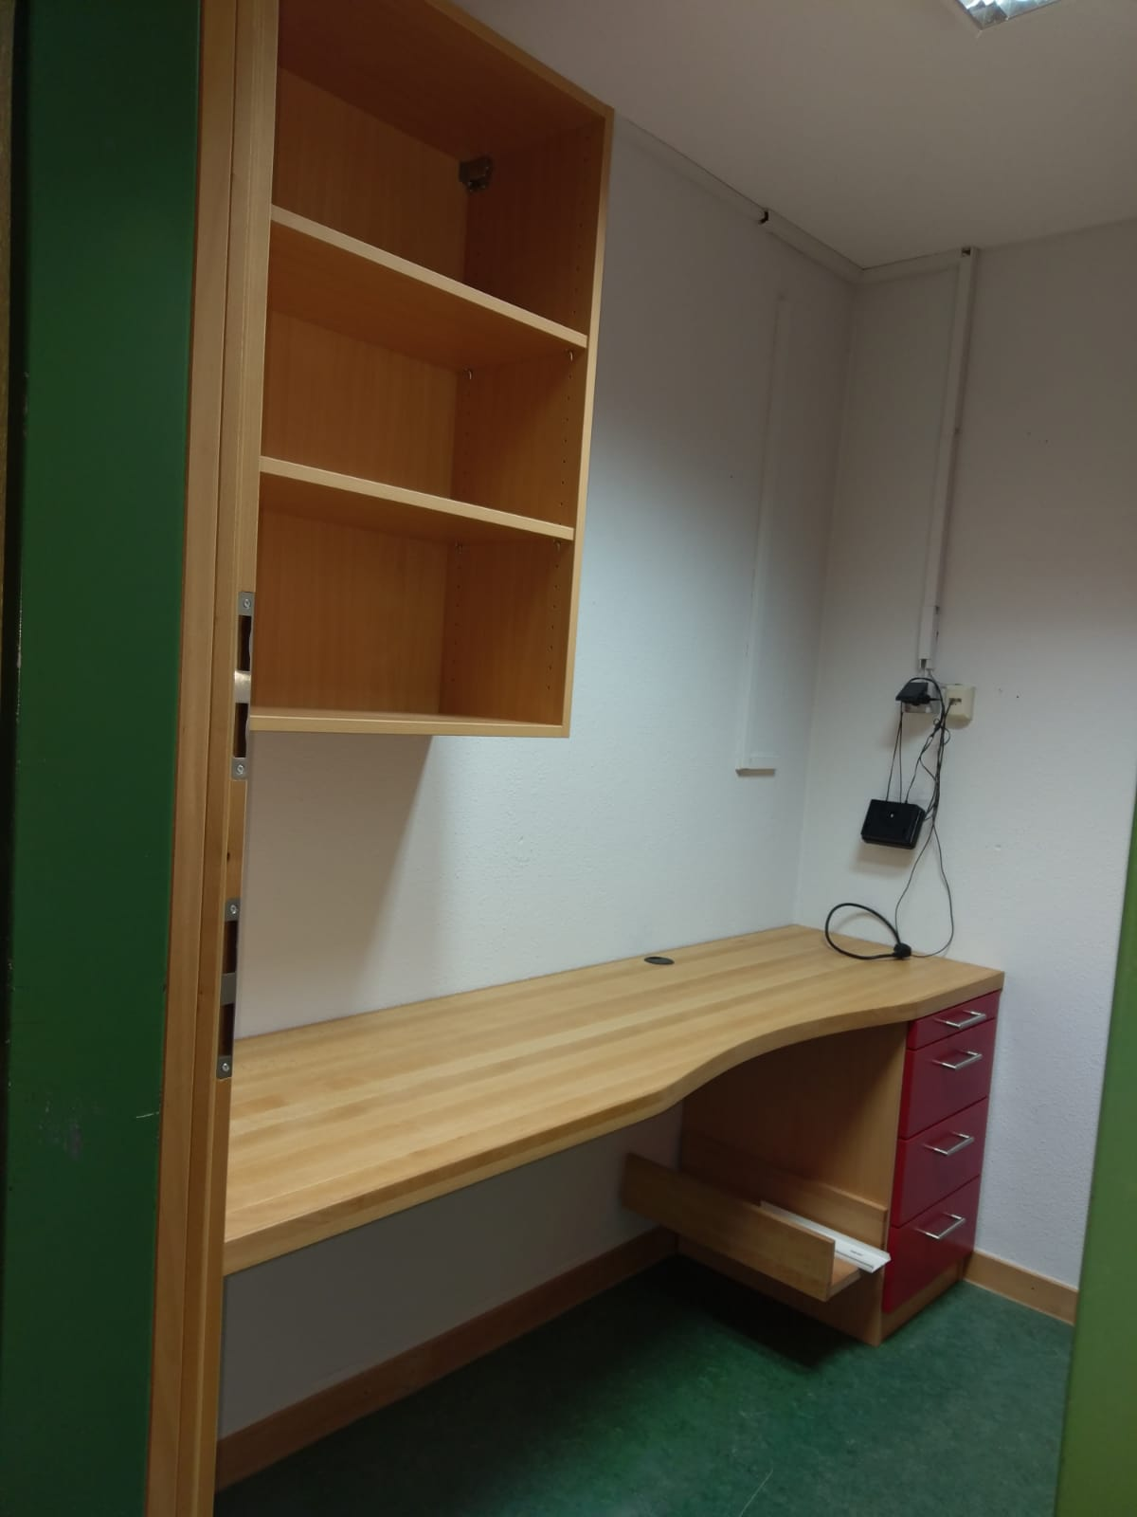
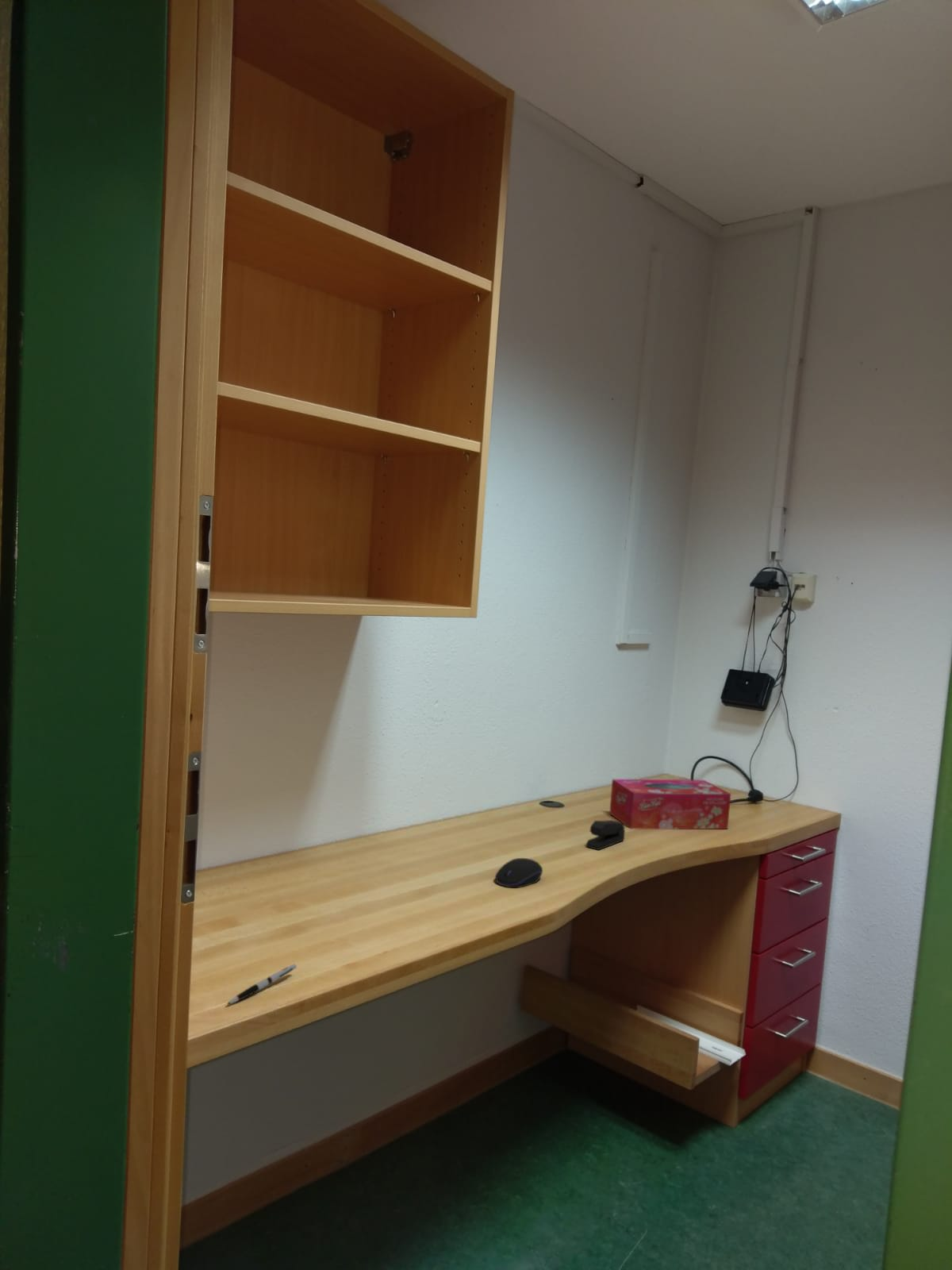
+ tissue box (669, 803)
+ pen (263, 983)
+ stapler (606, 831)
+ computer mouse (519, 871)
